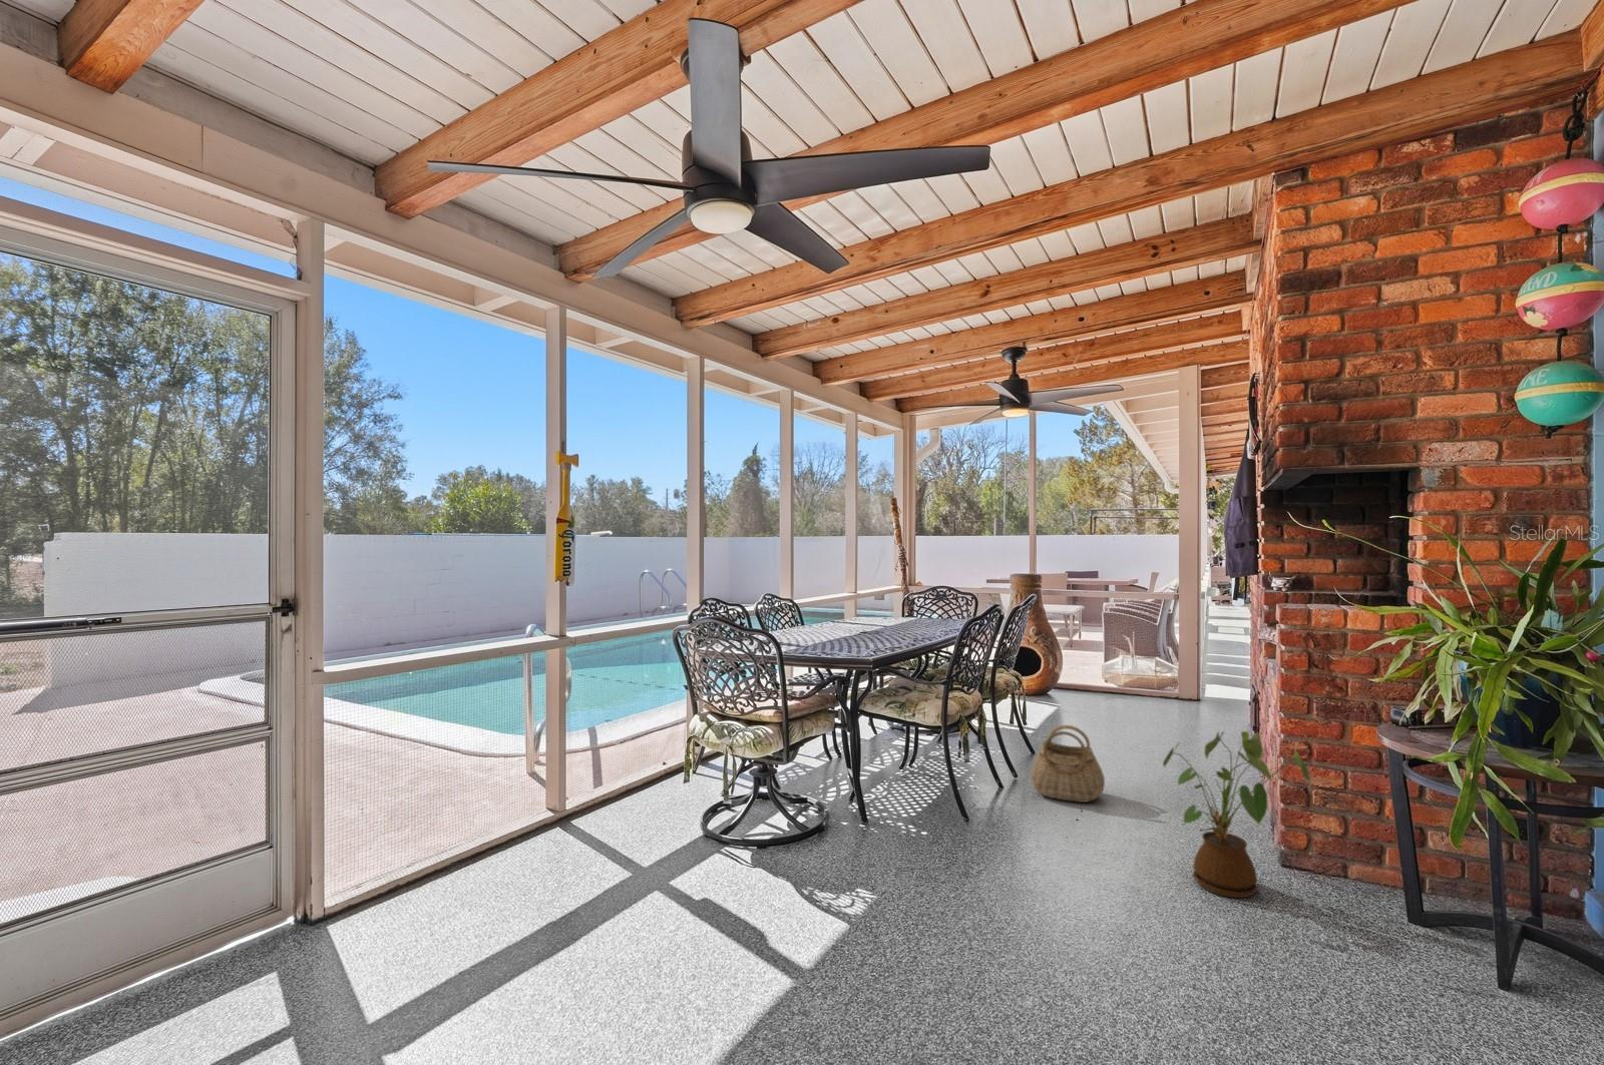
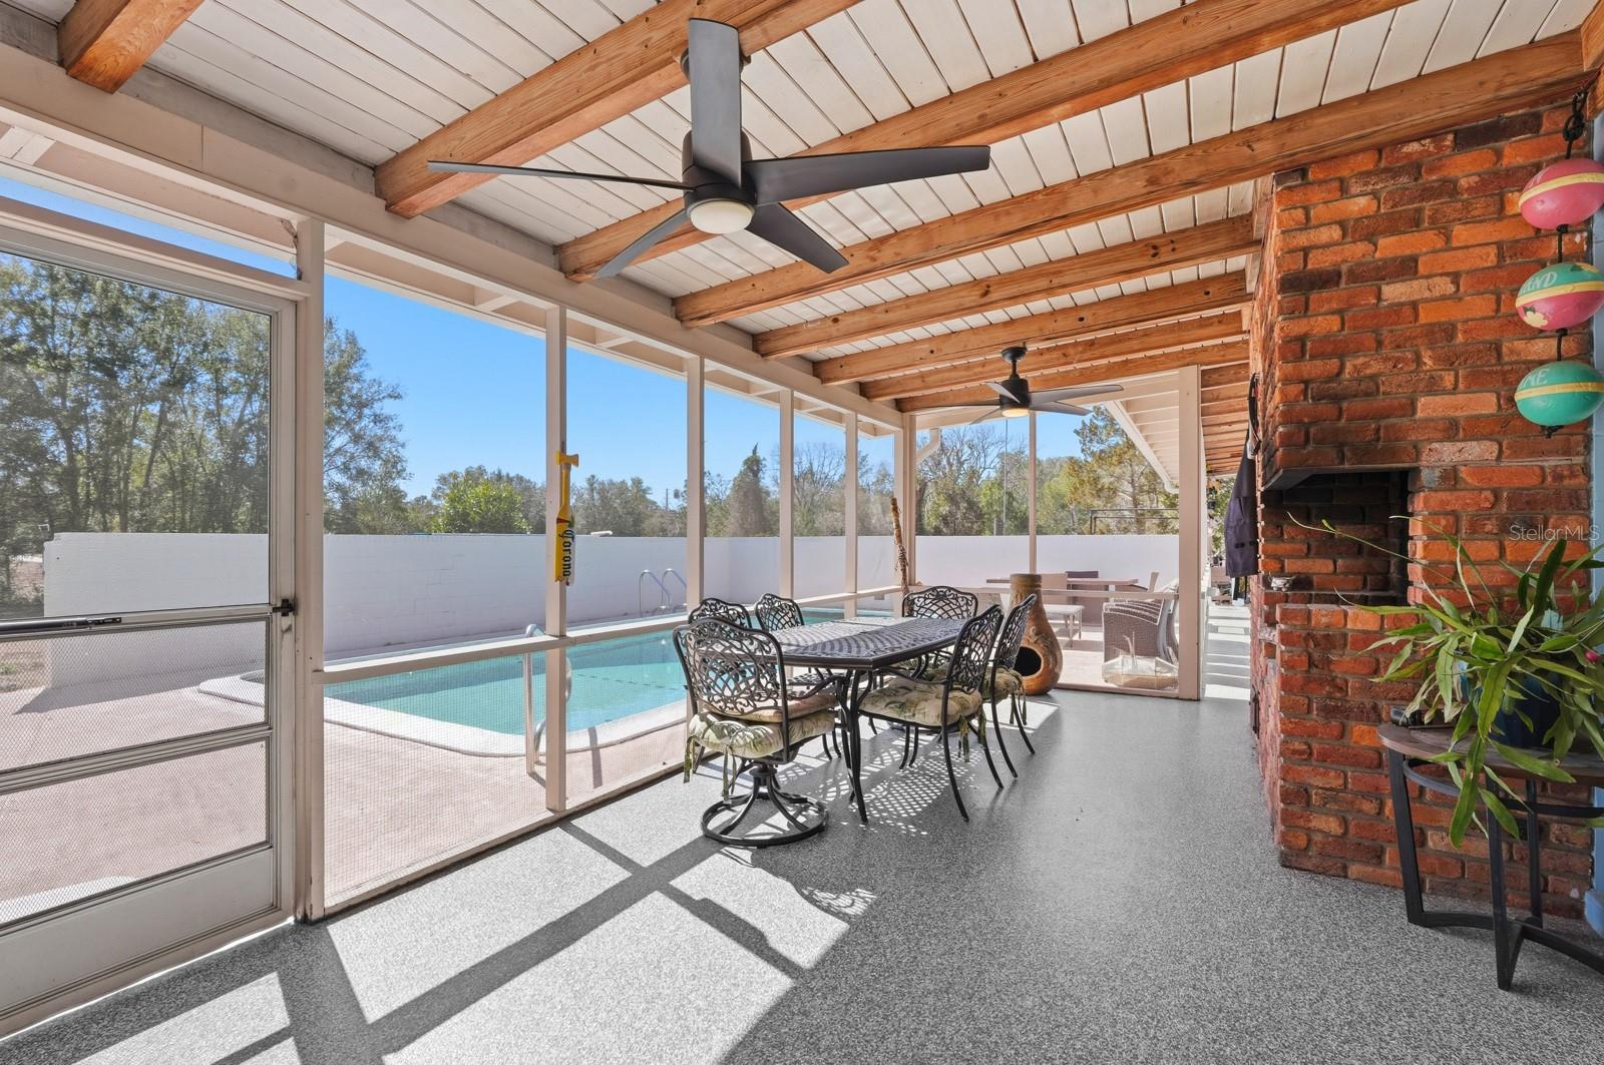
- house plant (1233, 814)
- basket (1067, 762)
